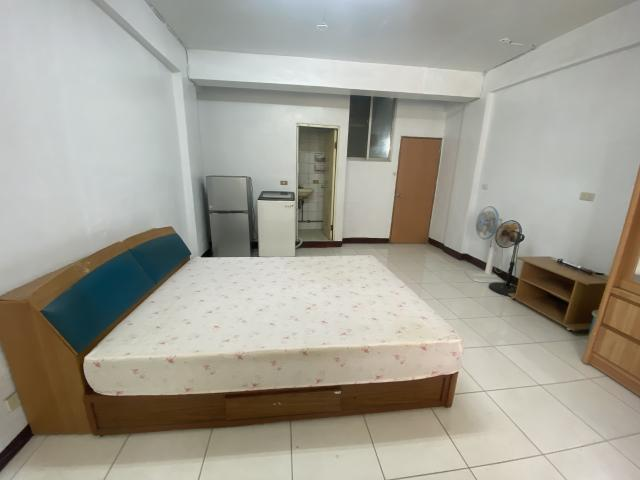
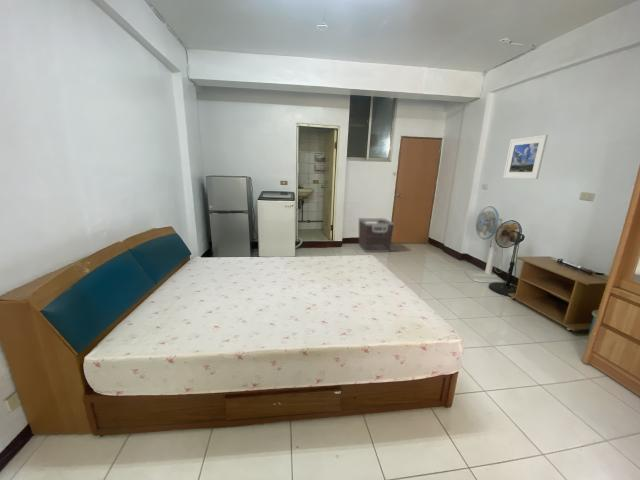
+ clothes hamper (374, 234)
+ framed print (523, 158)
